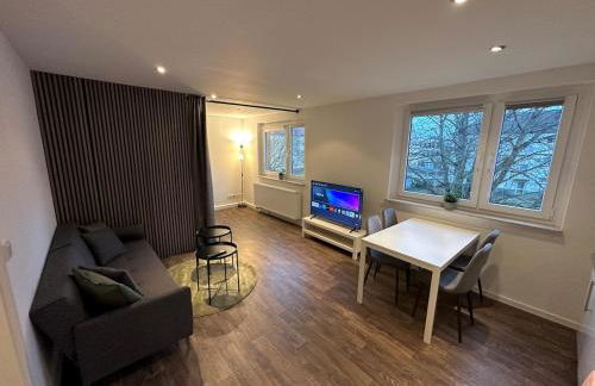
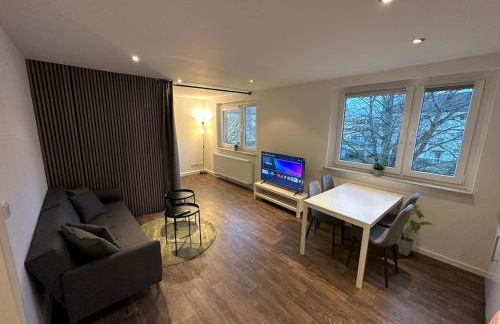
+ house plant (412, 230)
